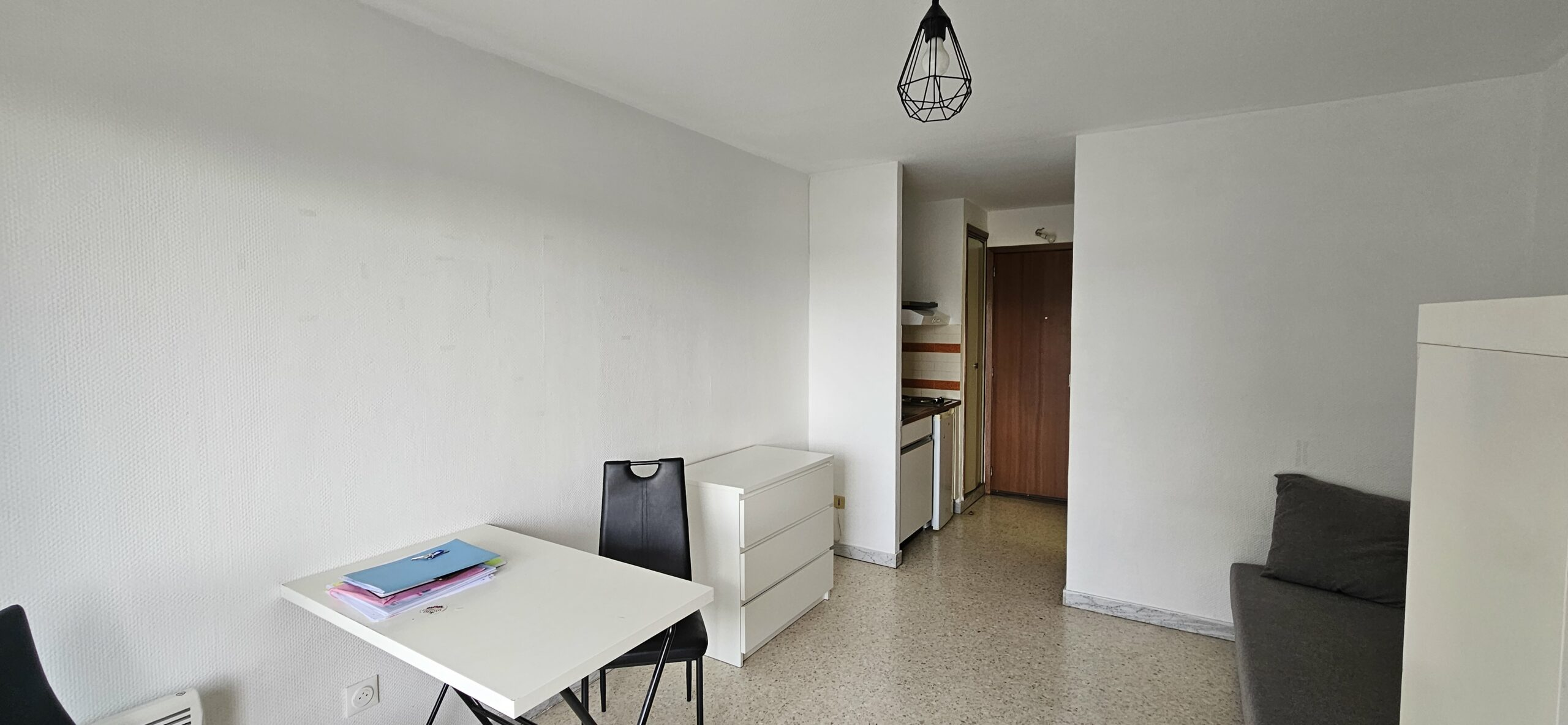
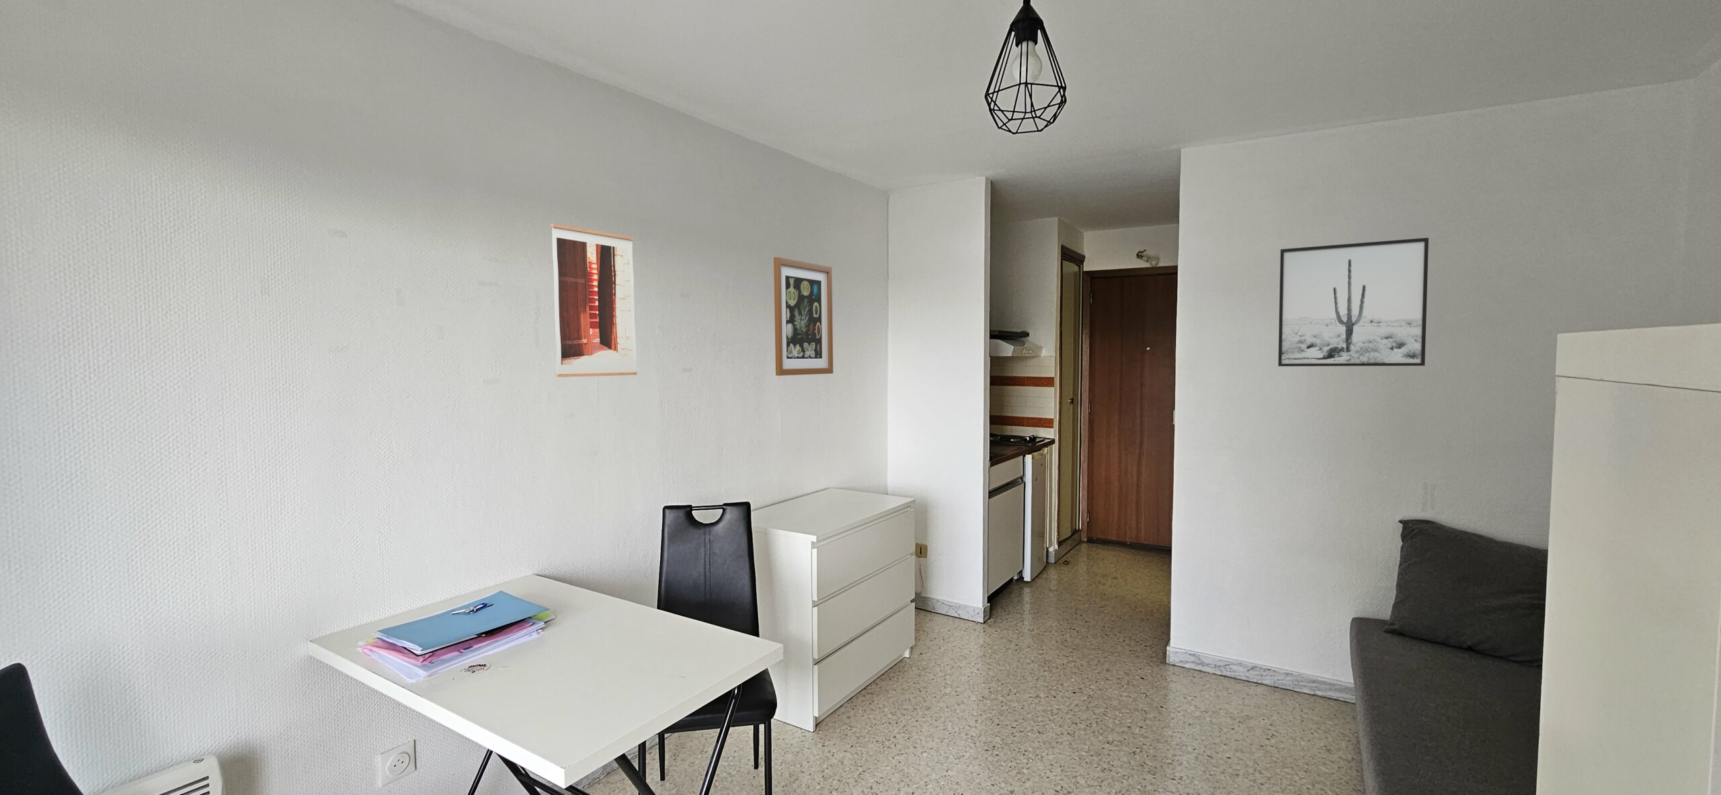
+ wall art (596, 304)
+ wall art (1349, 305)
+ wall art (805, 318)
